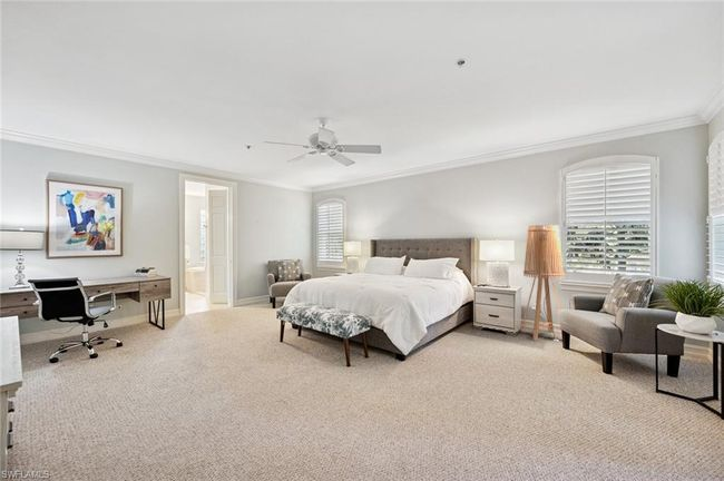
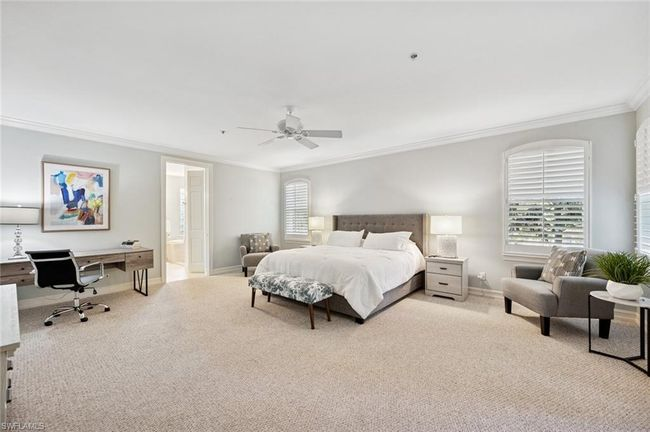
- floor lamp (541, 281)
